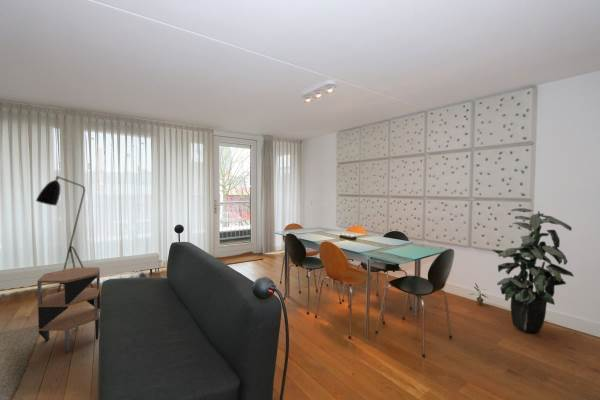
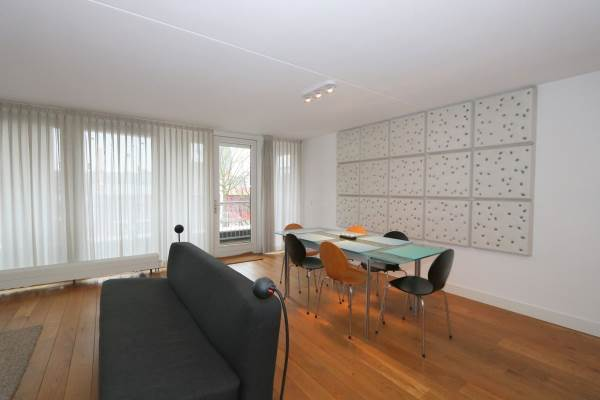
- indoor plant (528, 268)
- side table (71, 304)
- potted plant (480, 294)
- floor lamp (70, 242)
